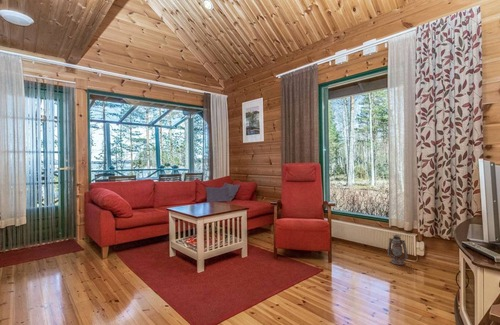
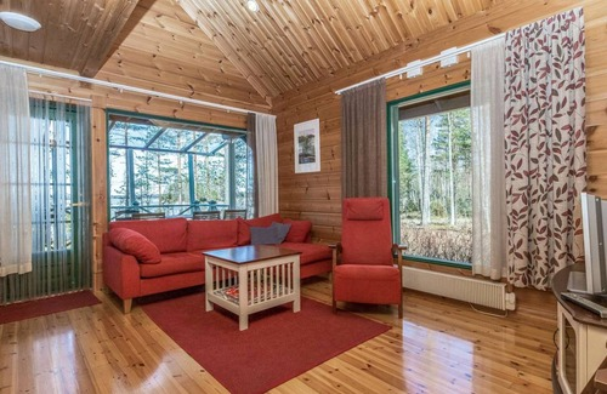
- lantern (397, 248)
